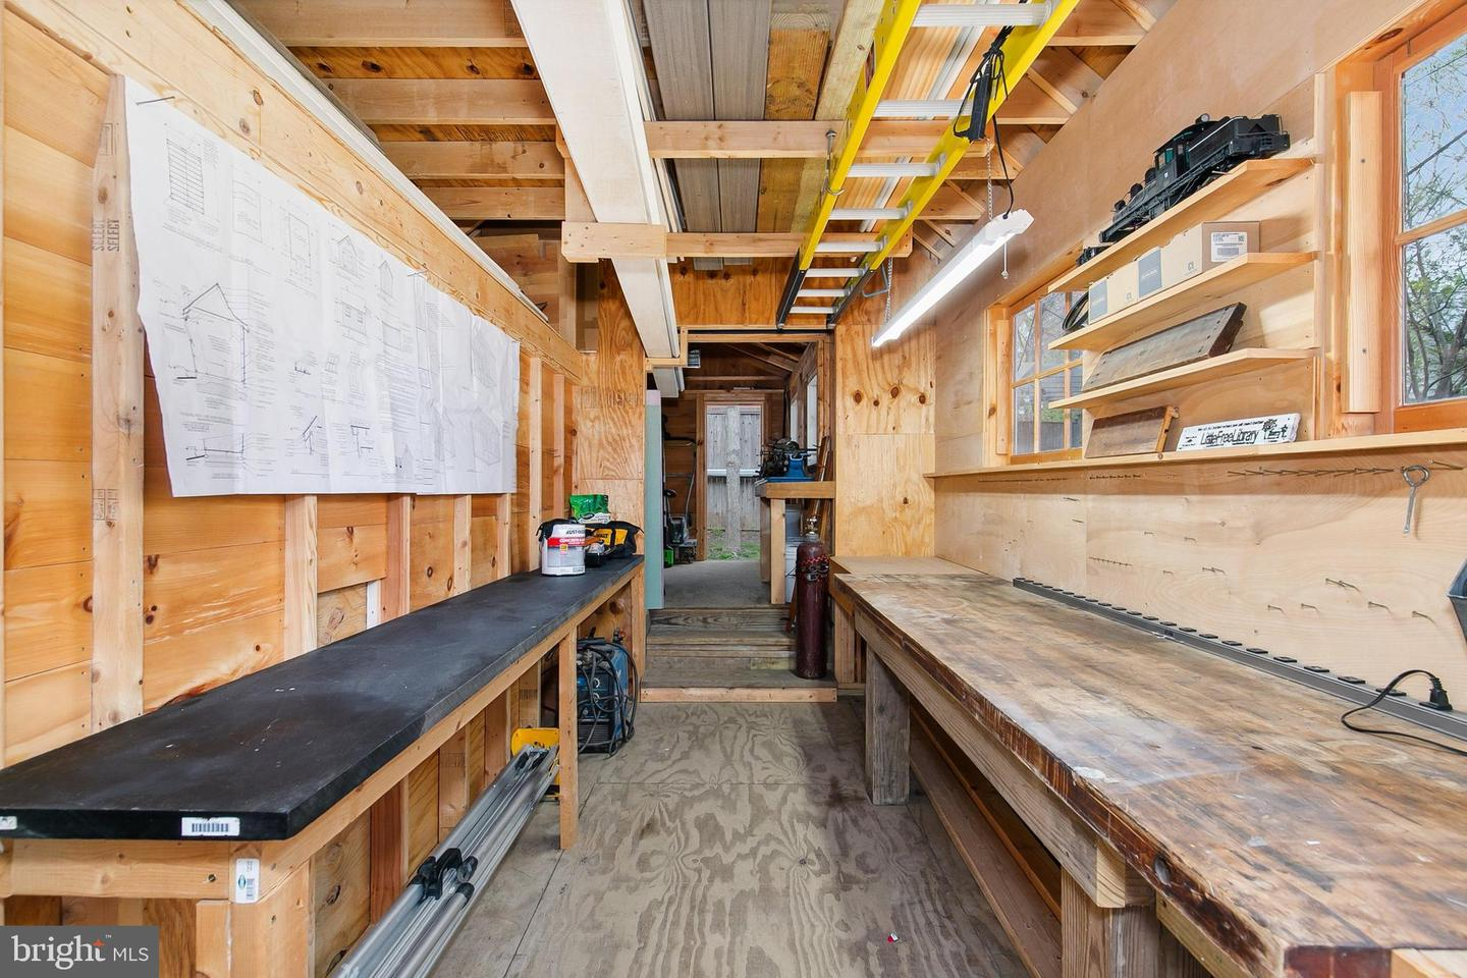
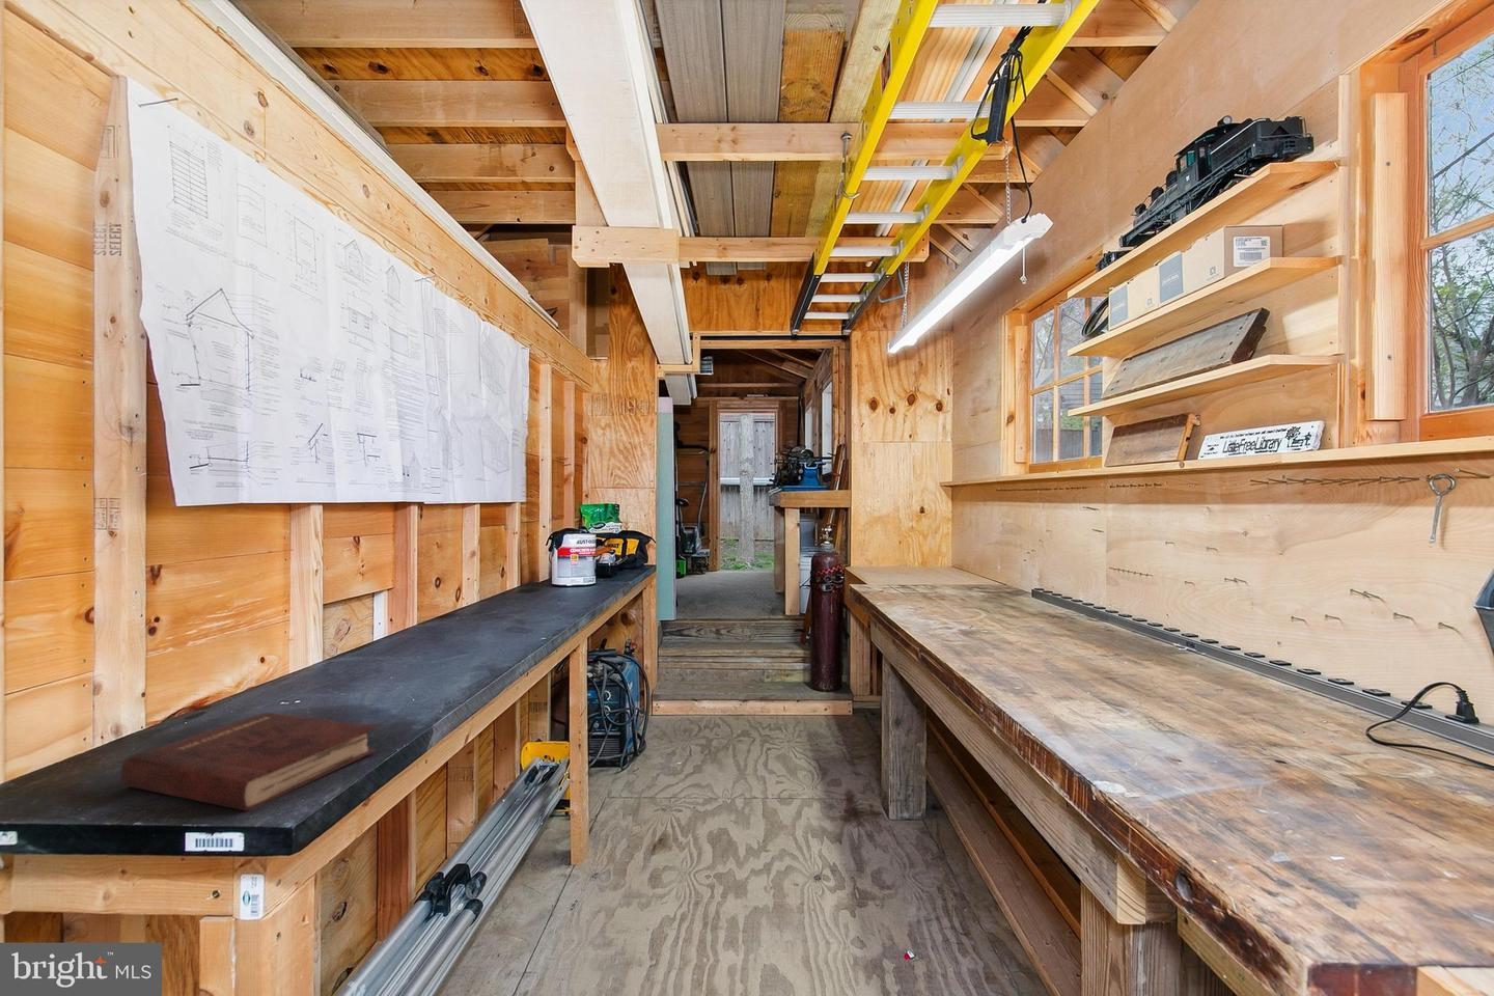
+ hardback book (257, 755)
